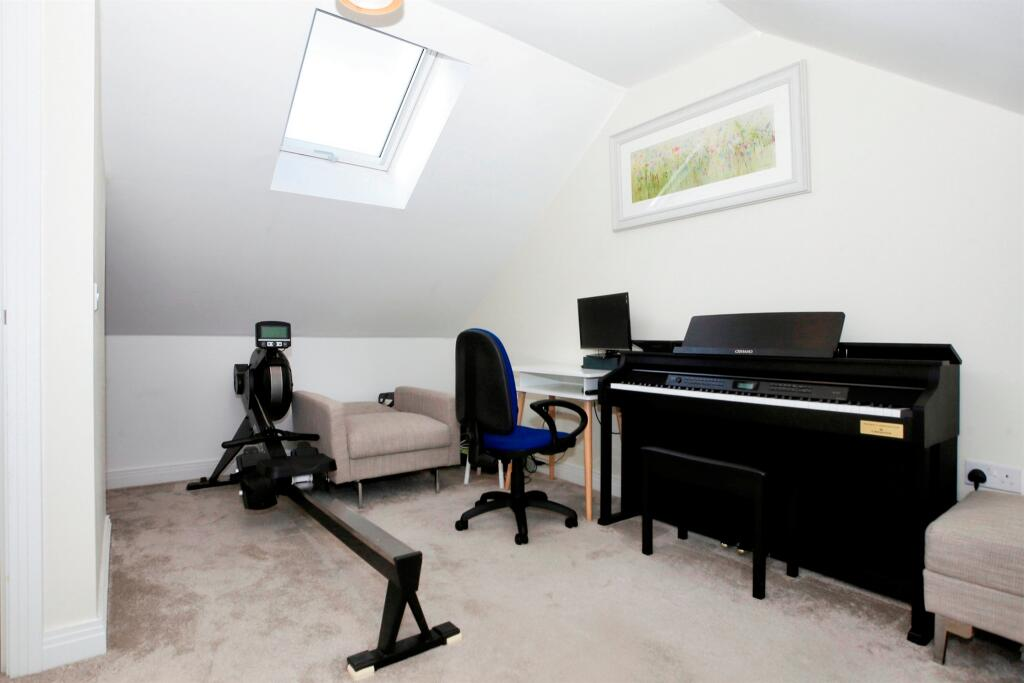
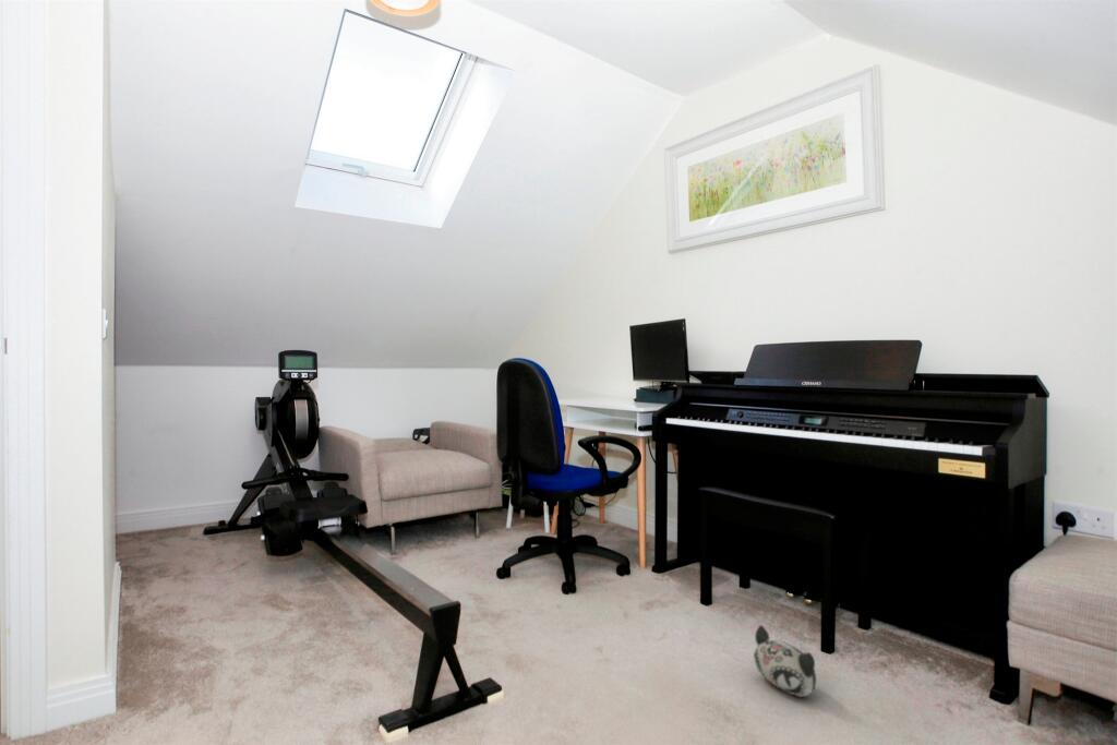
+ plush toy (783, 661)
